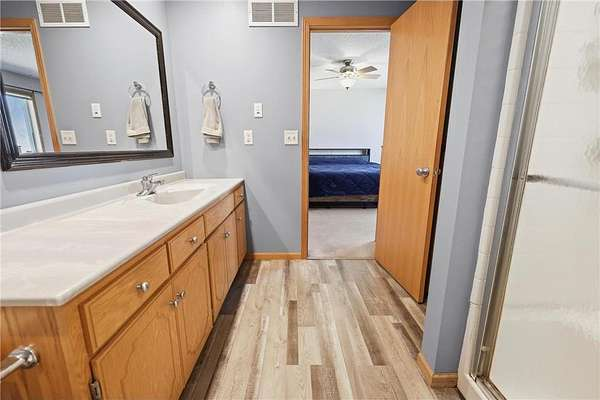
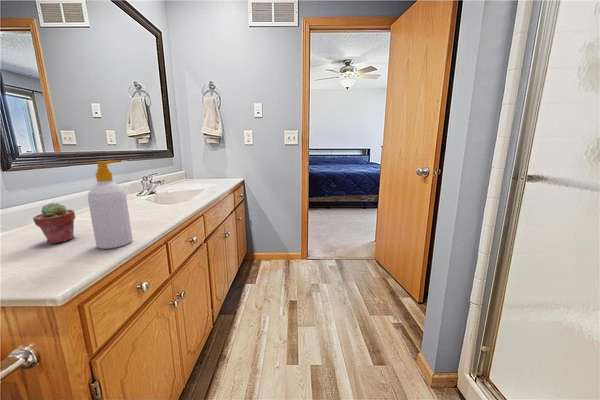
+ potted succulent (56, 221)
+ soap bottle (109, 203)
